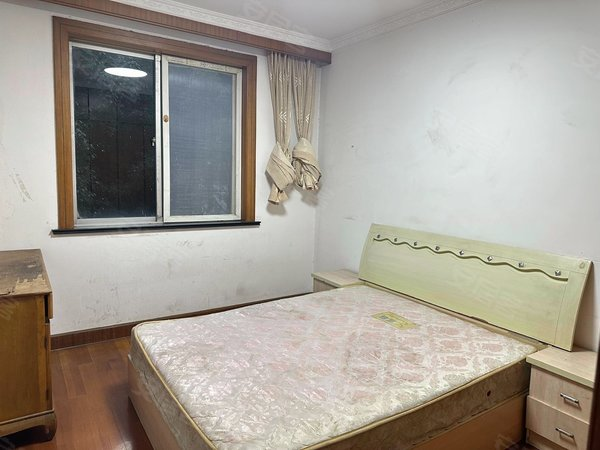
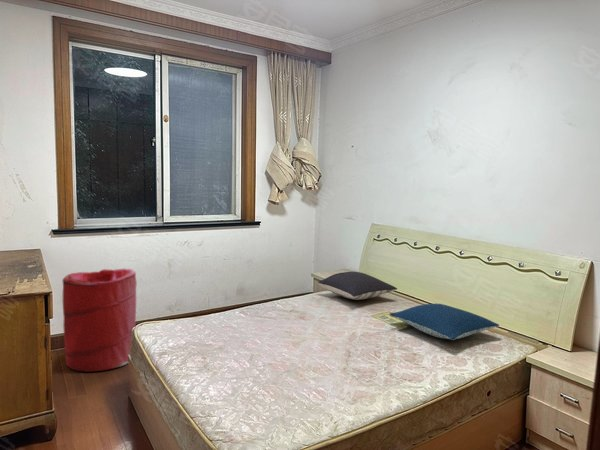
+ pillow (356, 285)
+ laundry hamper (101, 314)
+ pillow (443, 319)
